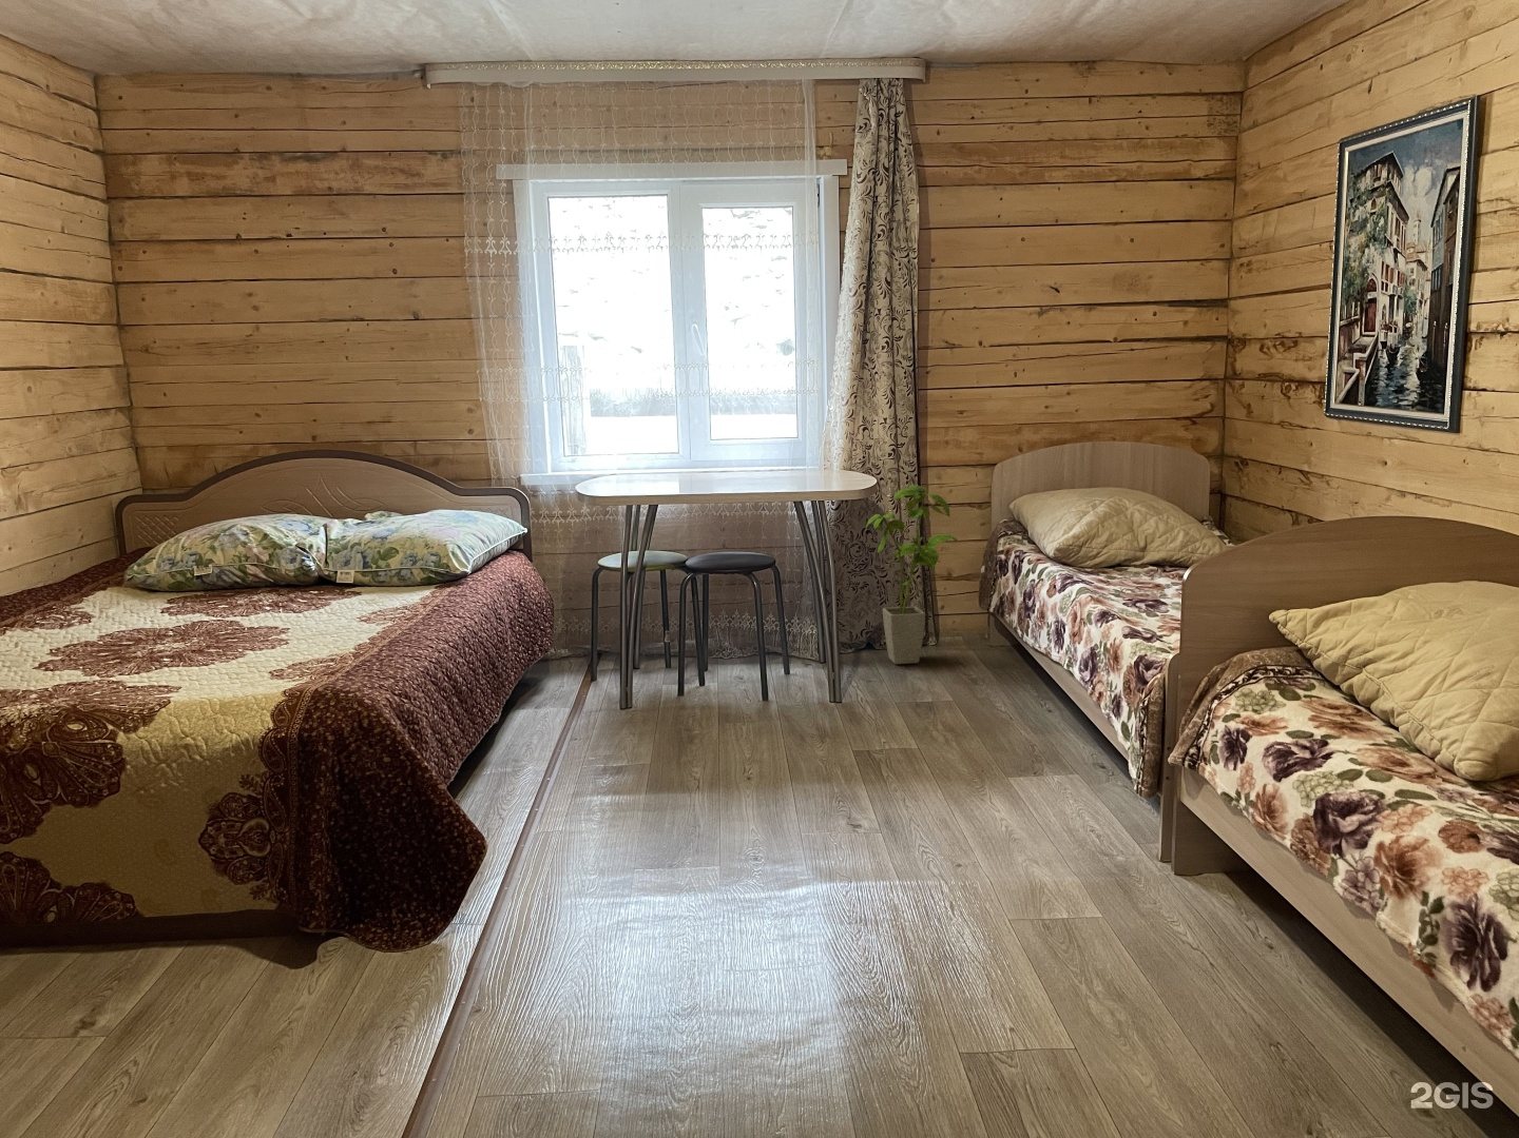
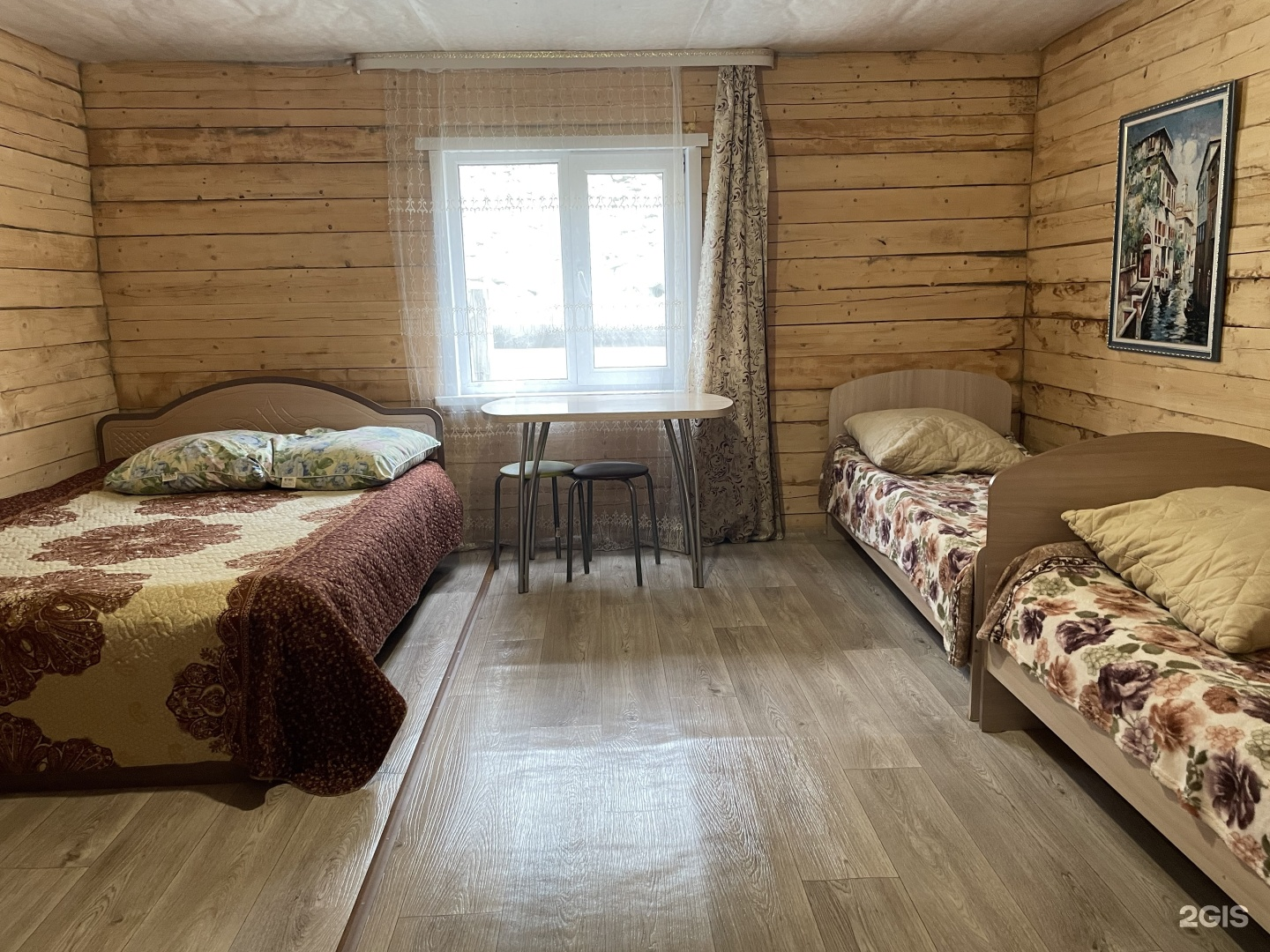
- house plant (915, 574)
